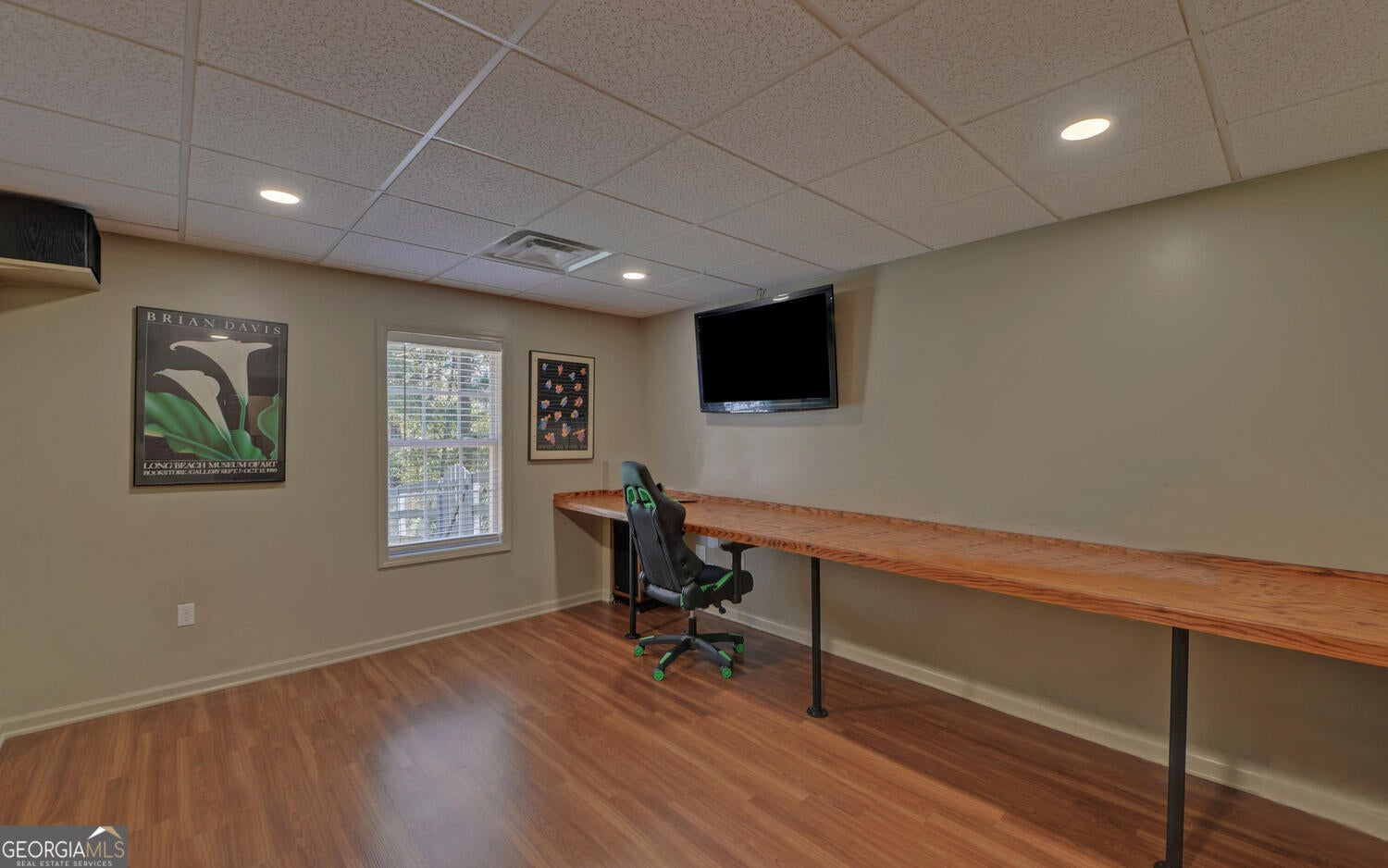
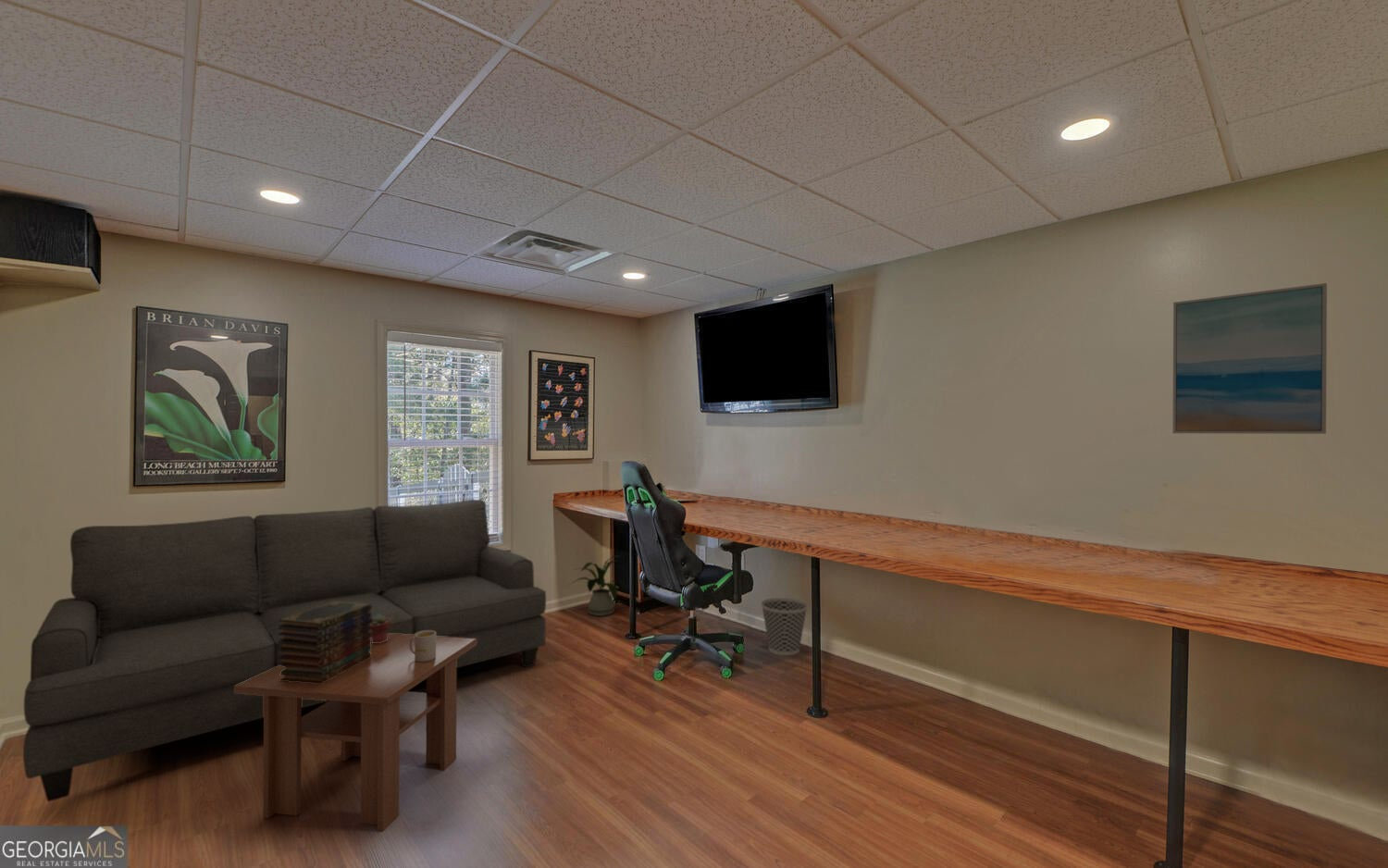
+ book stack (327, 639)
+ potted succulent (378, 626)
+ house plant (599, 582)
+ wall art (1245, 364)
+ sofa (328, 602)
+ coffee table (367, 723)
+ wastebasket (784, 626)
+ mug (422, 645)
